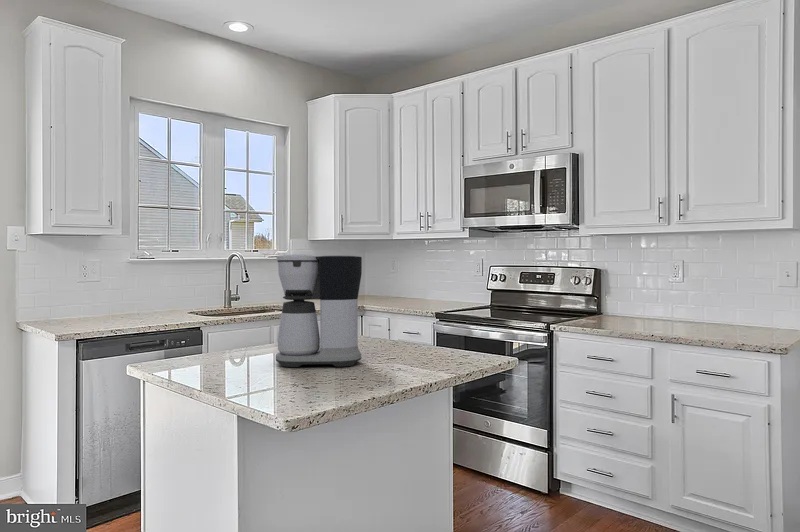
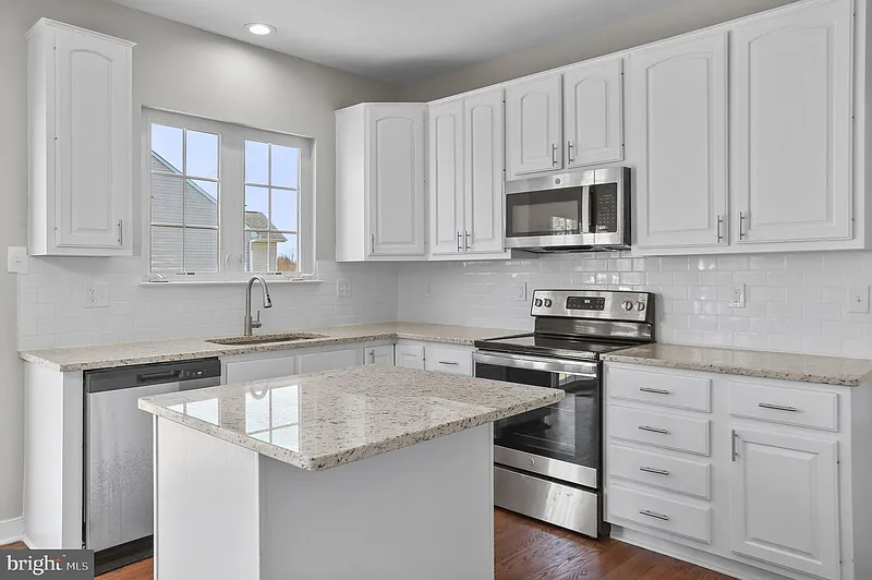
- coffee maker (320, 308)
